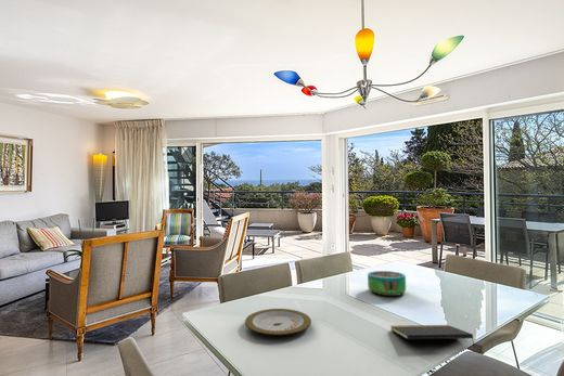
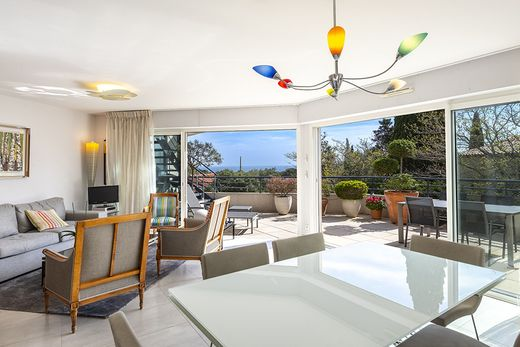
- notepad (428, 332)
- decorative bowl (386, 282)
- plate (278, 322)
